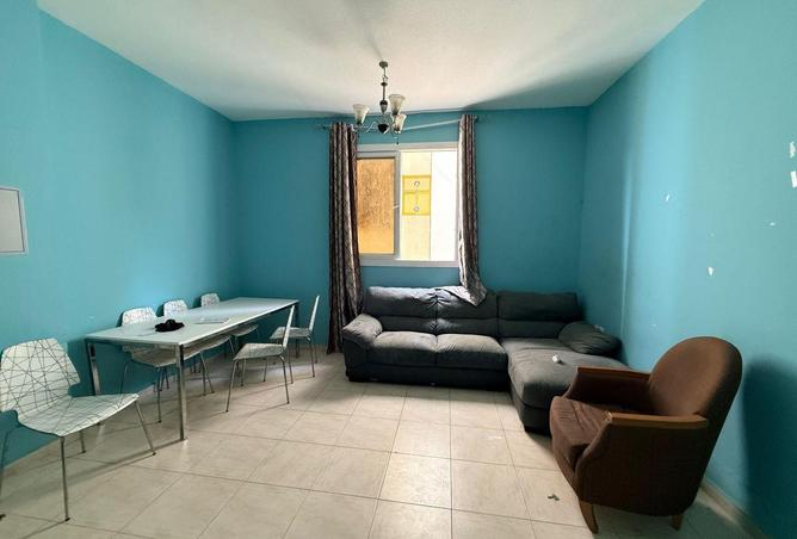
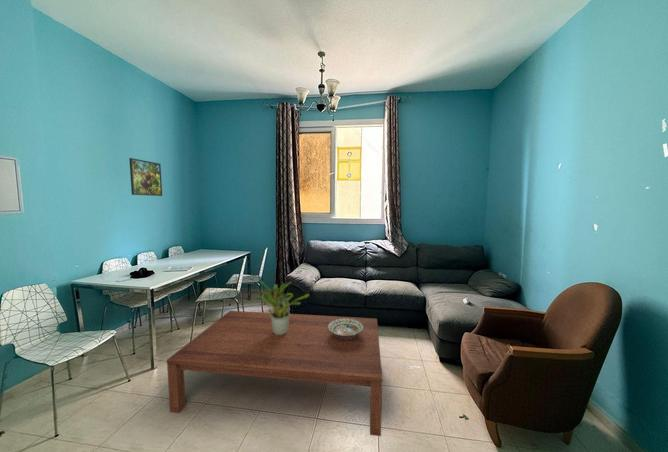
+ decorative bowl (345, 330)
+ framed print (146, 178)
+ coffee table (288, 359)
+ potted plant (278, 306)
